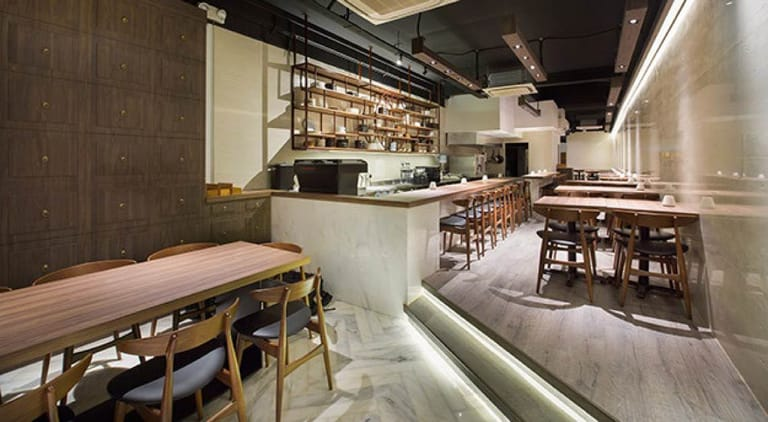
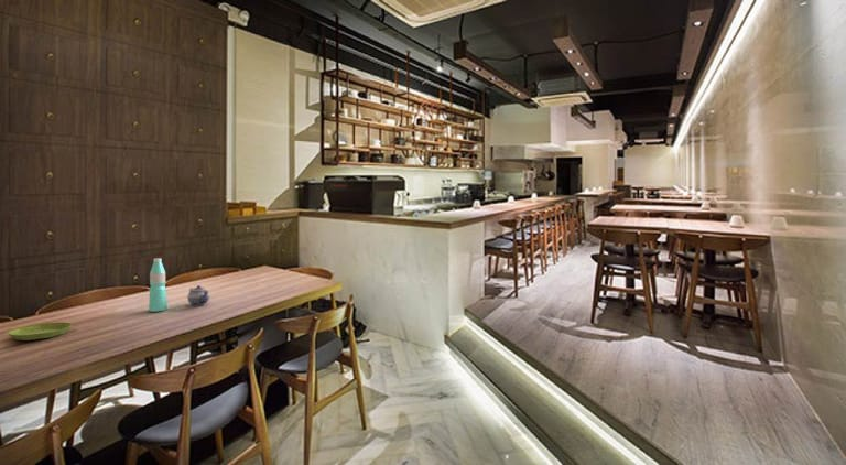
+ teapot (198, 294)
+ saucer (41, 331)
+ water bottle (158, 283)
